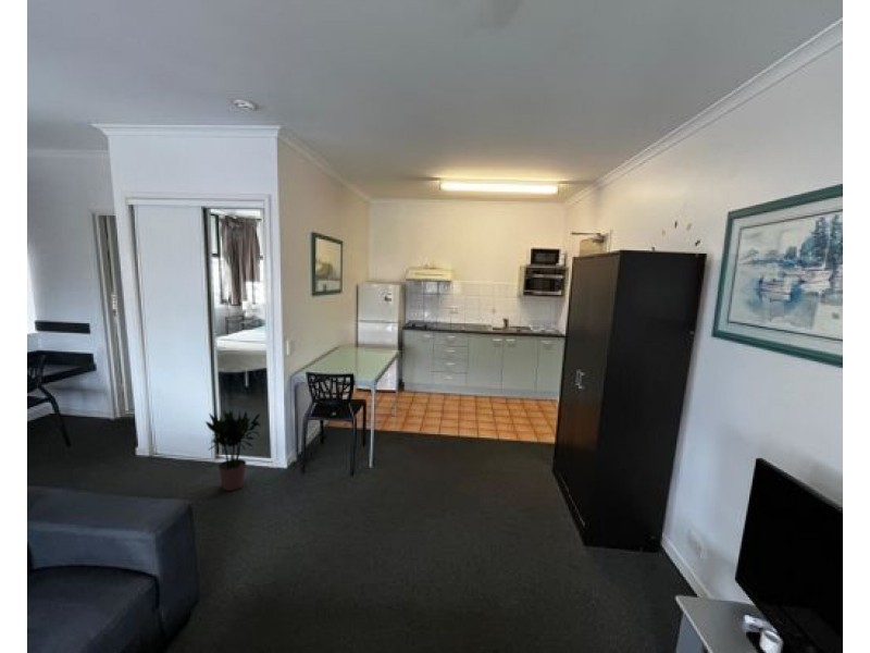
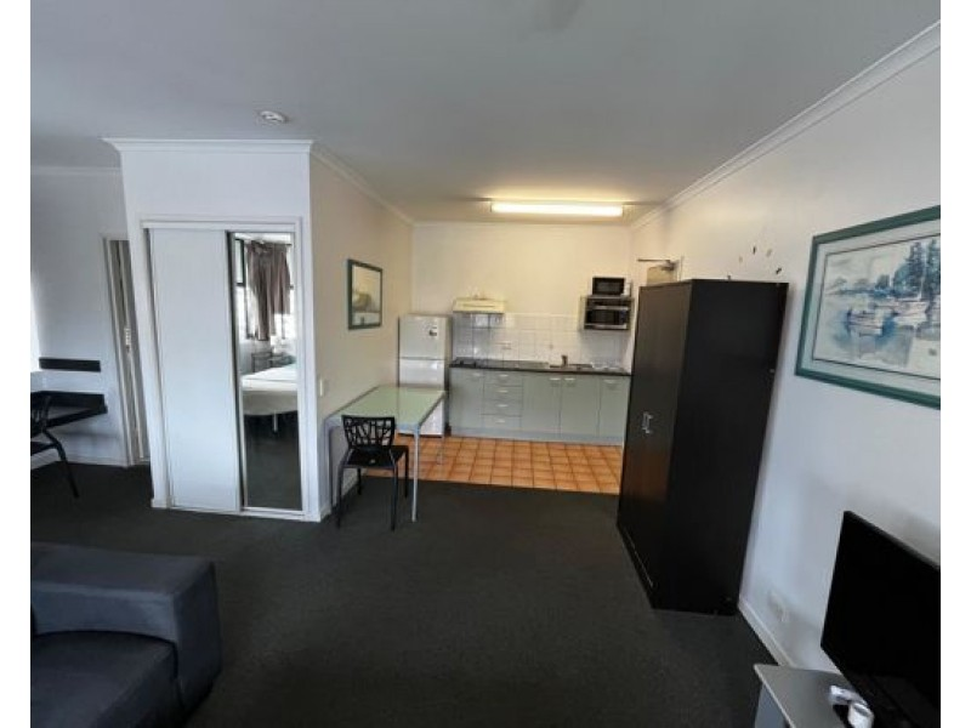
- potted plant (239, 445)
